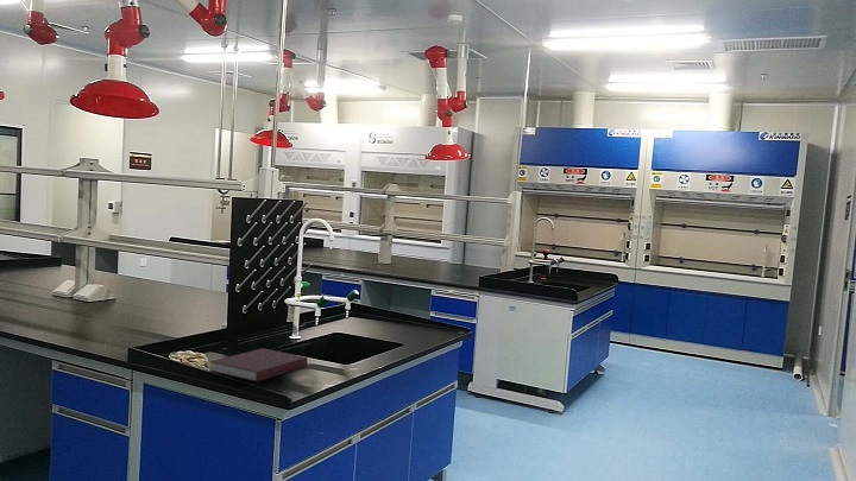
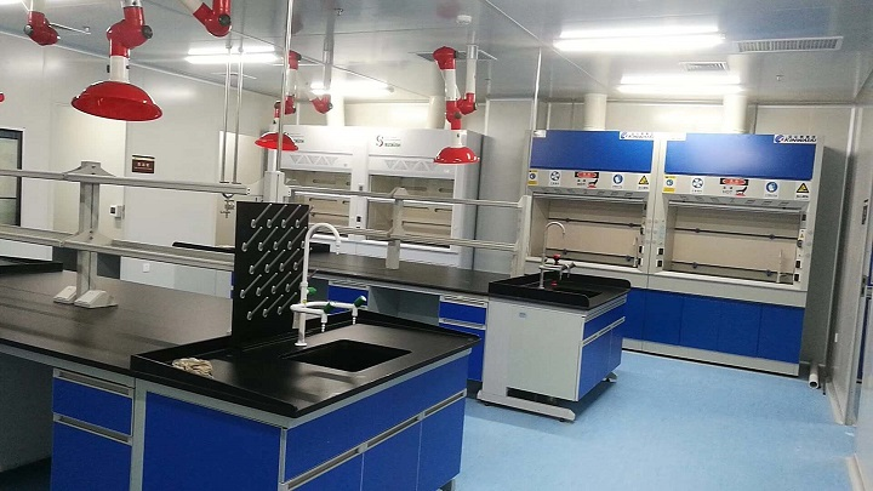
- notebook (259, 363)
